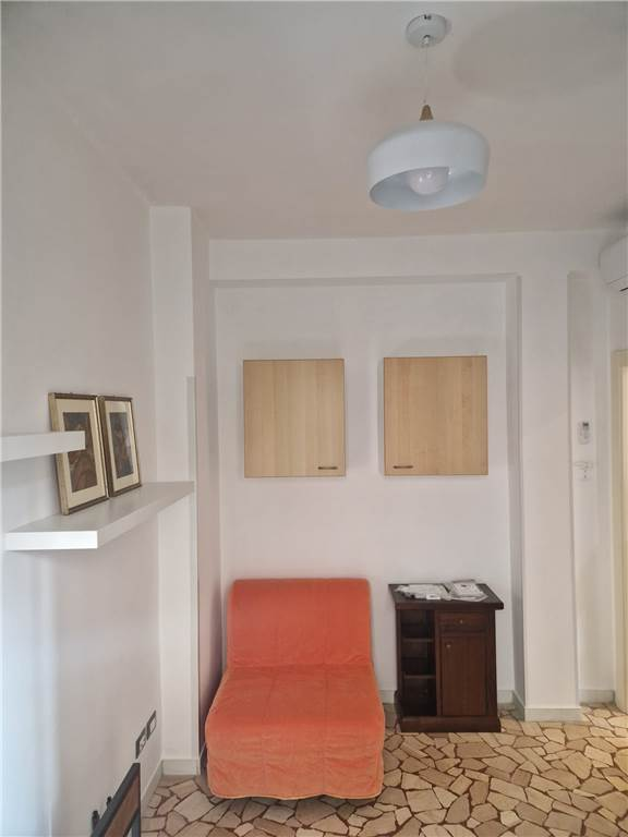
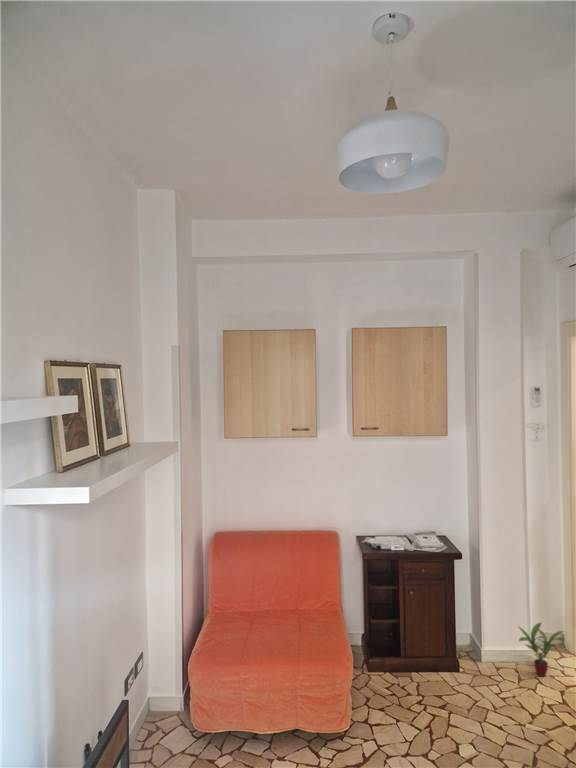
+ potted plant (544, 653)
